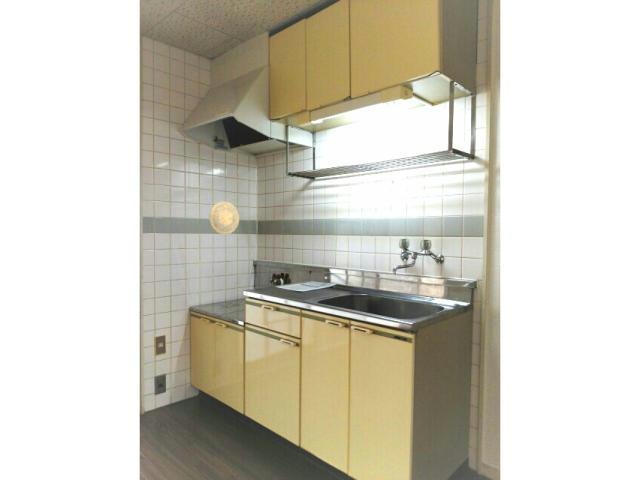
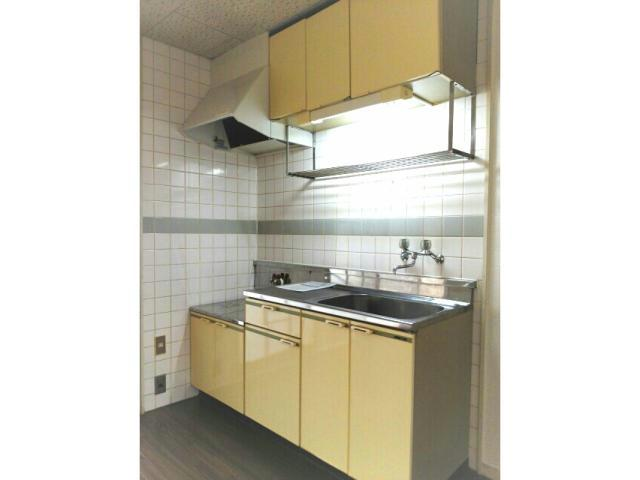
- decorative plate (225, 218)
